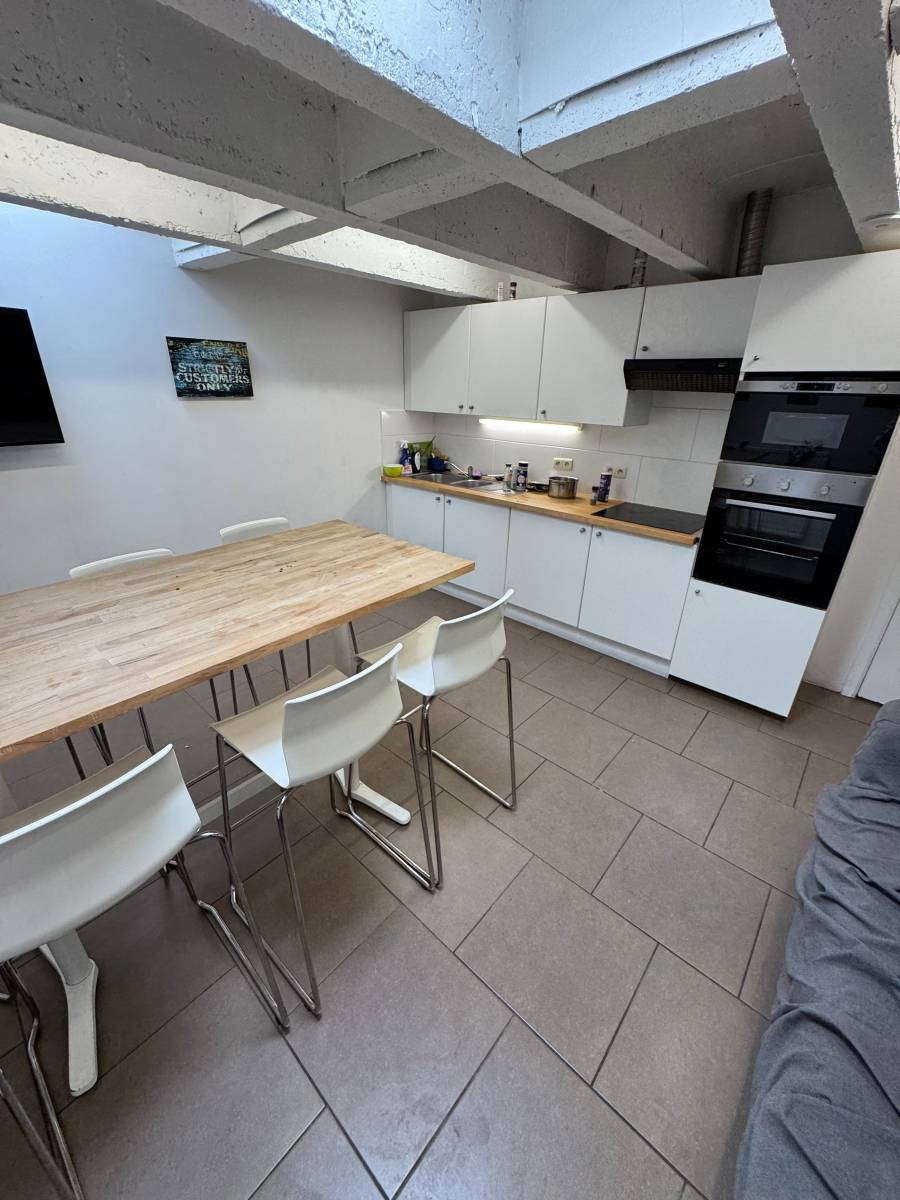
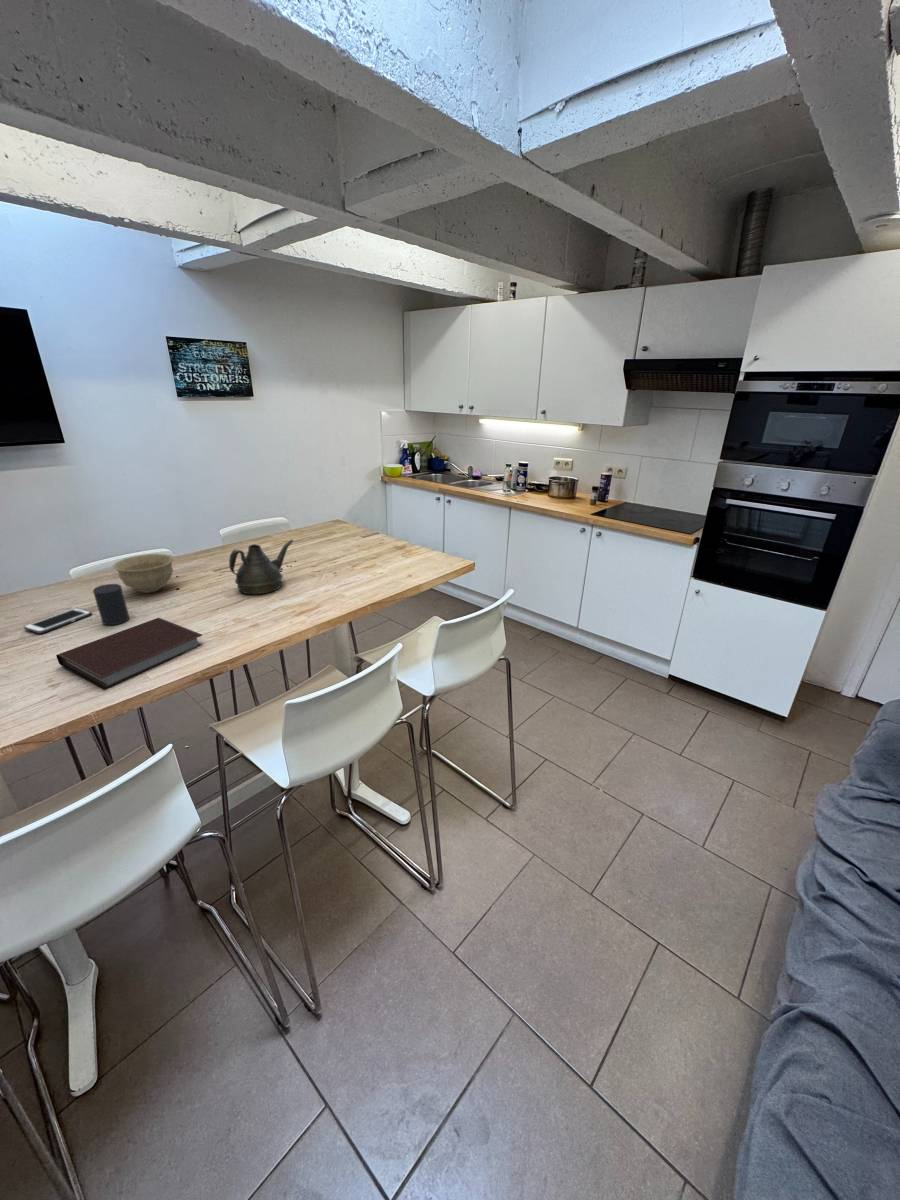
+ teapot (265, 564)
+ bowl (147, 575)
+ cell phone (59, 620)
+ notebook (133, 649)
+ cup (111, 604)
